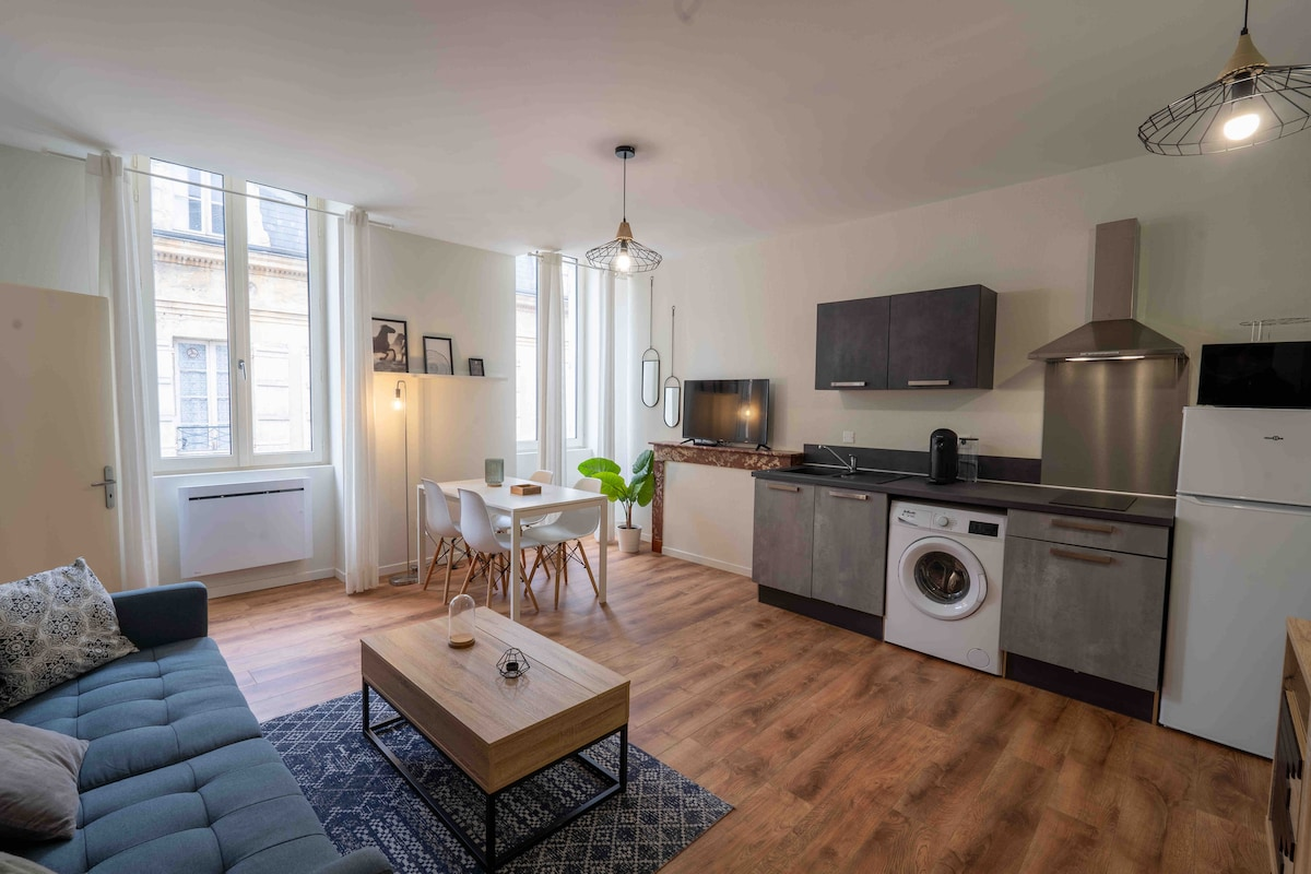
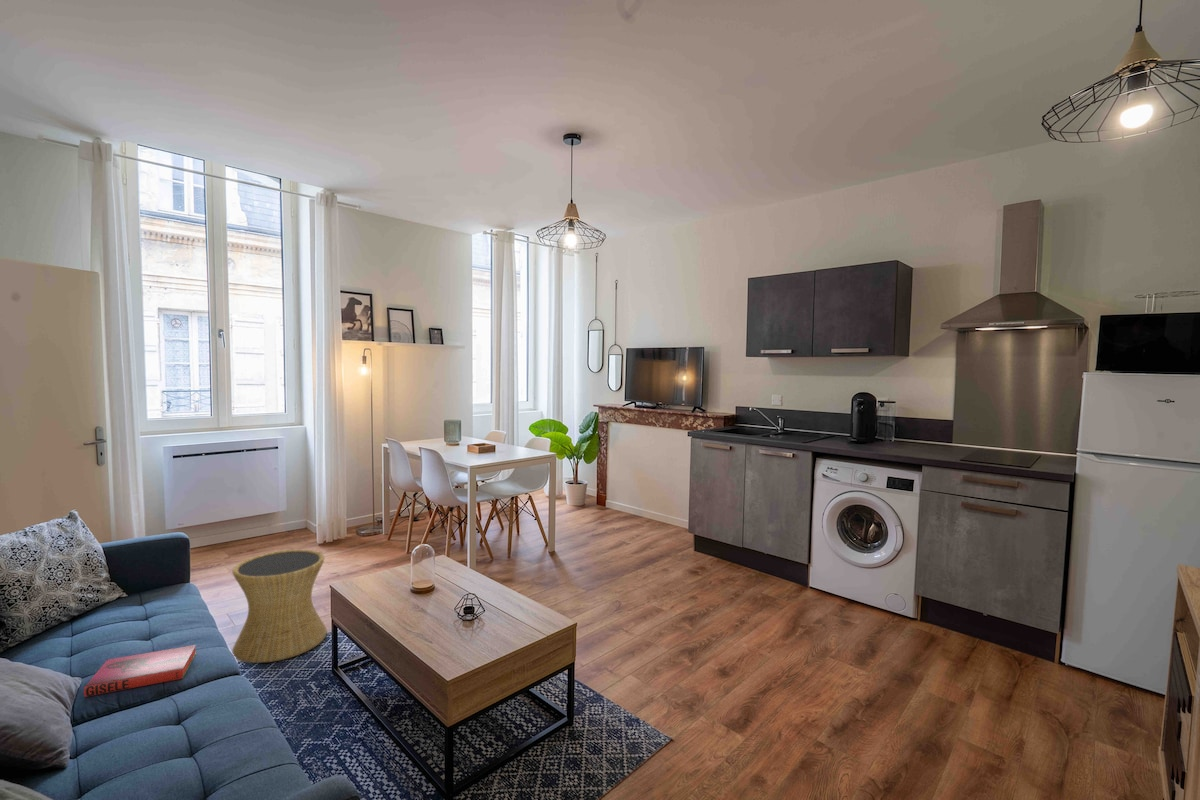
+ hardback book (144, 669)
+ side table (280, 602)
